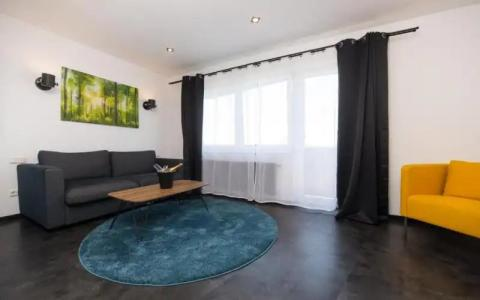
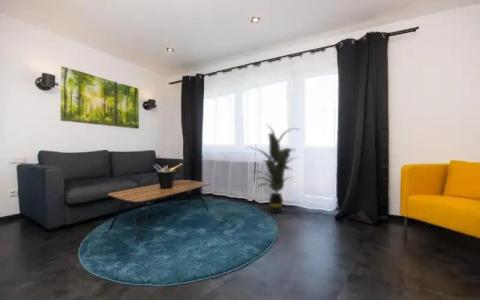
+ indoor plant (274, 167)
